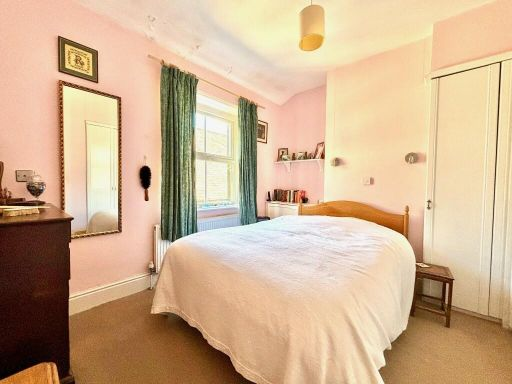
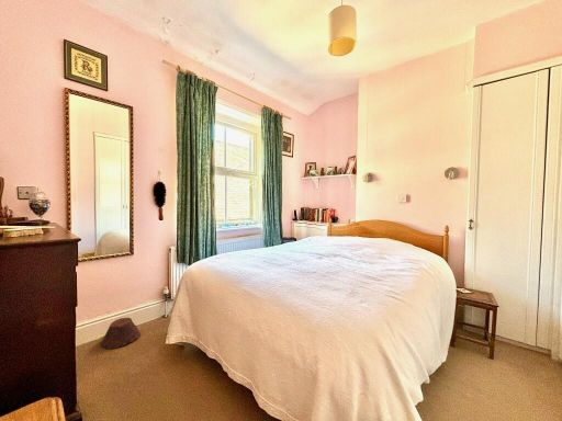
+ woven basket (121, 330)
